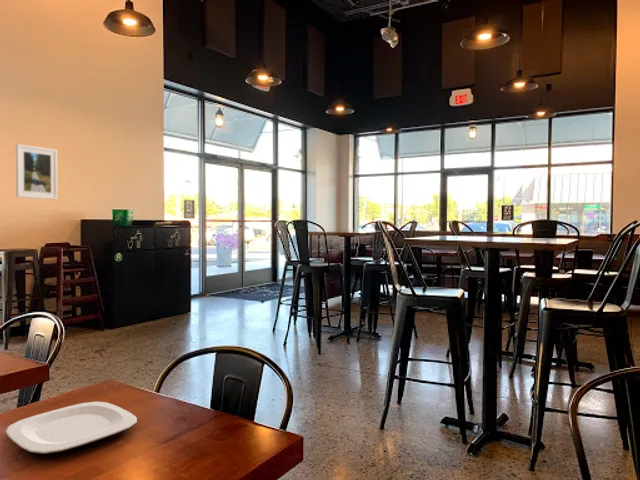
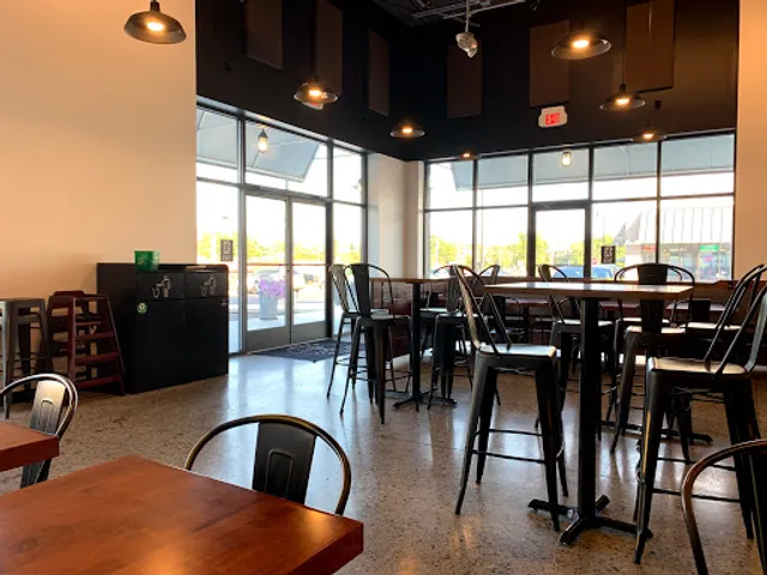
- plate (73, 426)
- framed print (37, 172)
